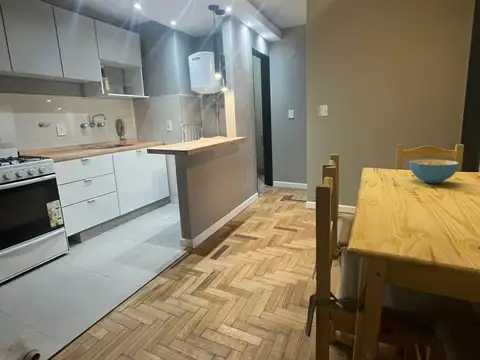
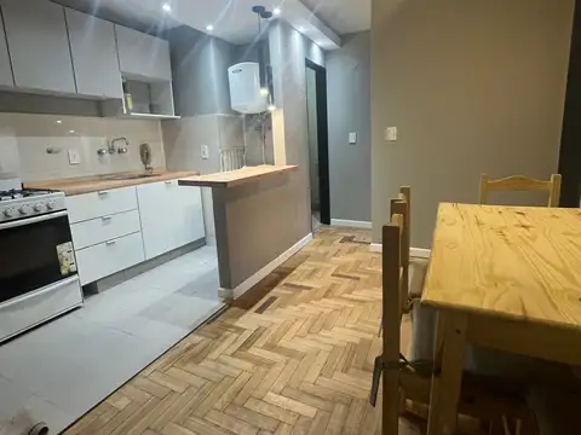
- cereal bowl (432, 172)
